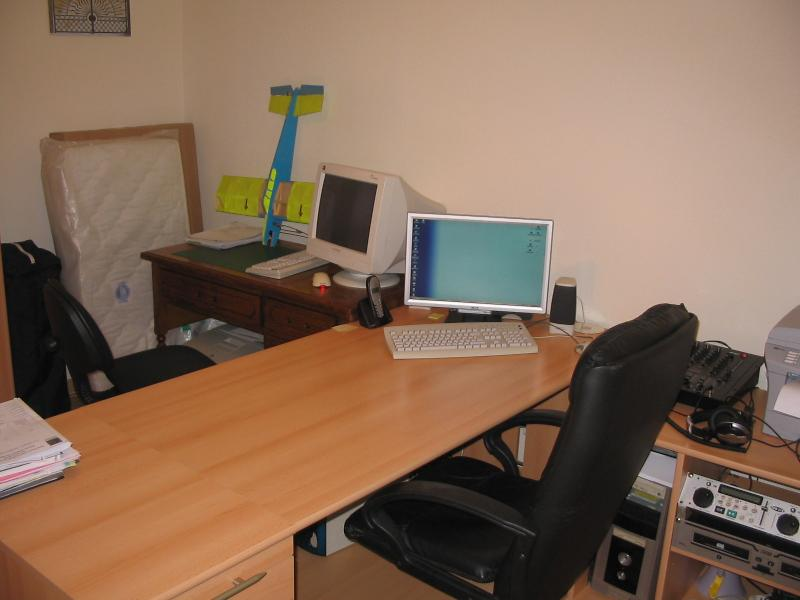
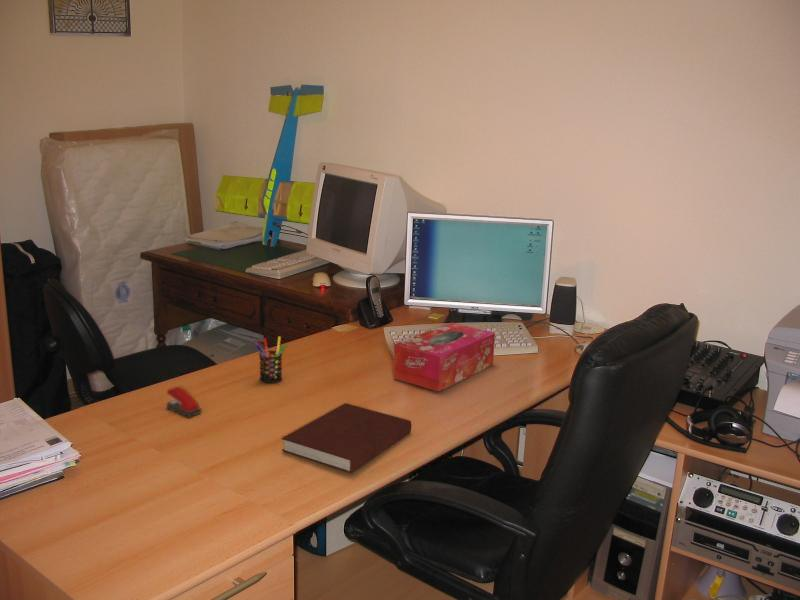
+ notebook (348, 435)
+ tissue box (445, 354)
+ pen holder (272, 358)
+ stapler (182, 400)
